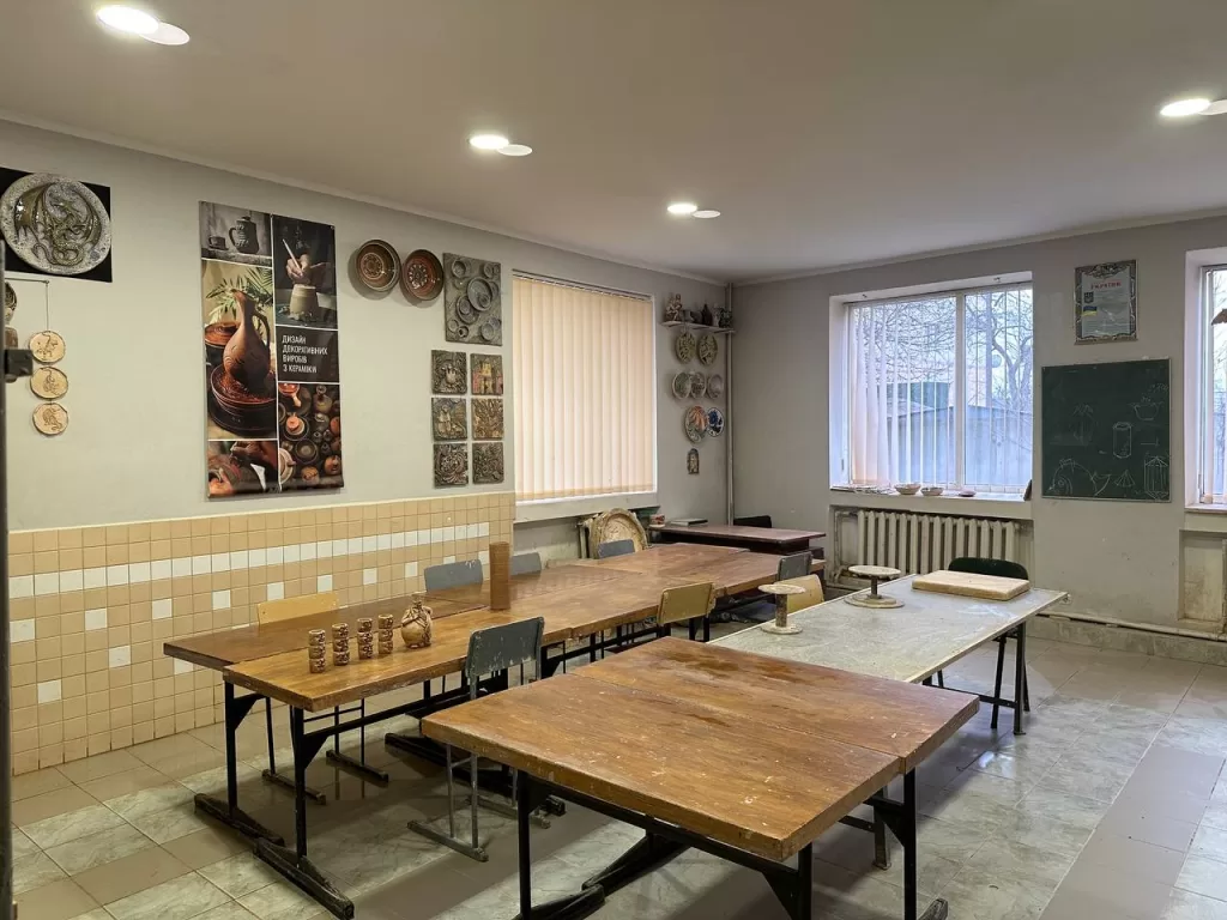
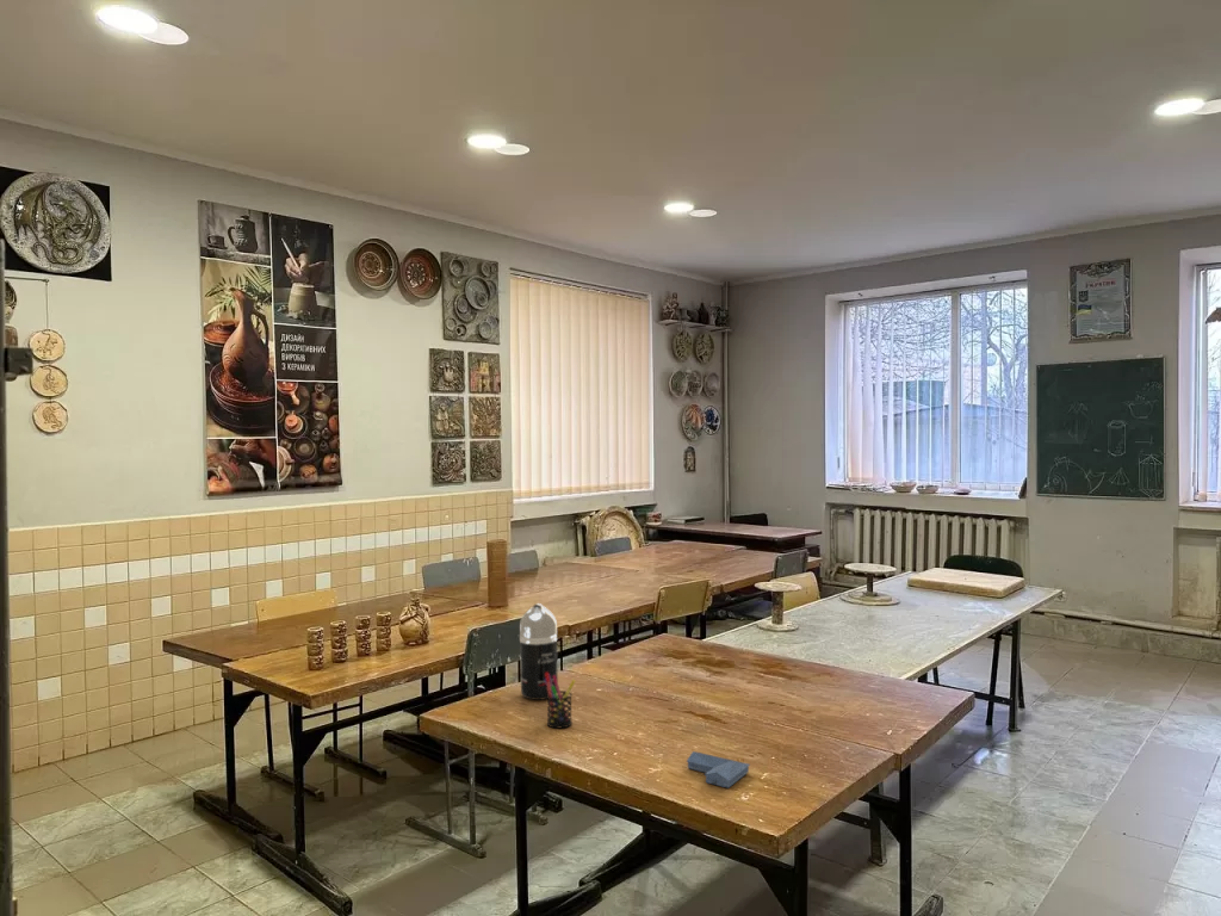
+ architectural model (713, 767)
+ pen holder (557, 699)
+ spray bottle (538, 649)
